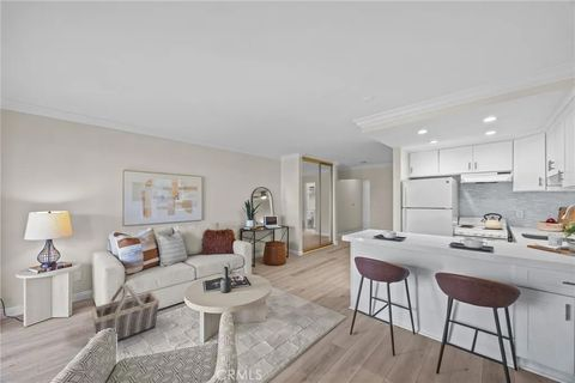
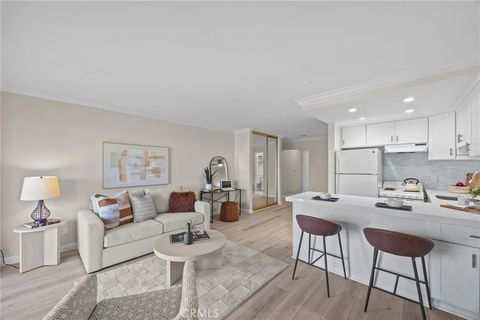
- basket (126, 309)
